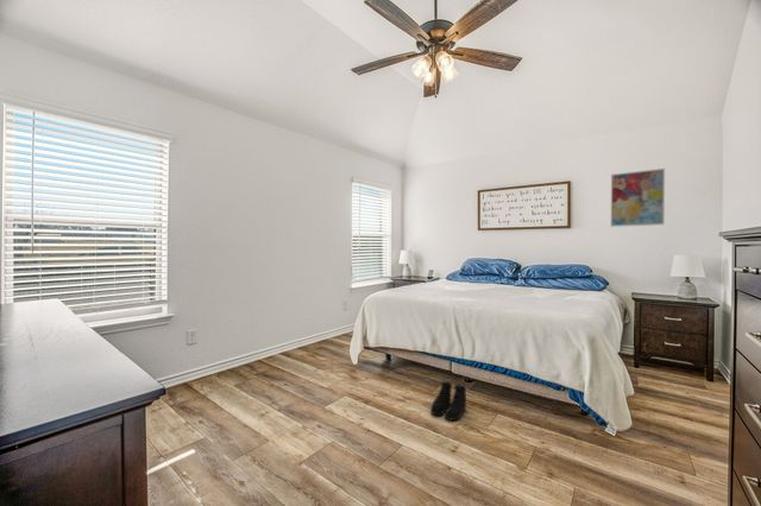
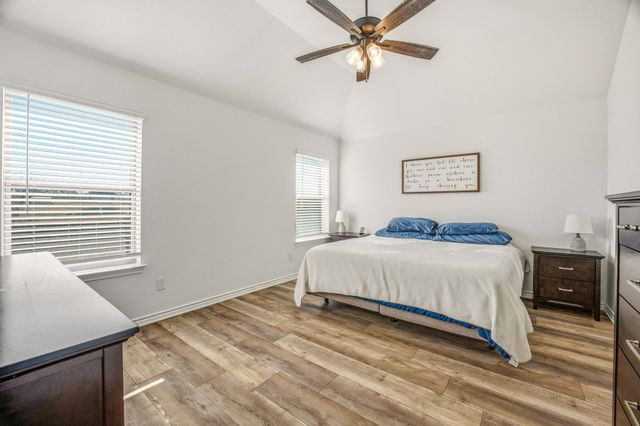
- boots (448, 398)
- wall art (636, 198)
